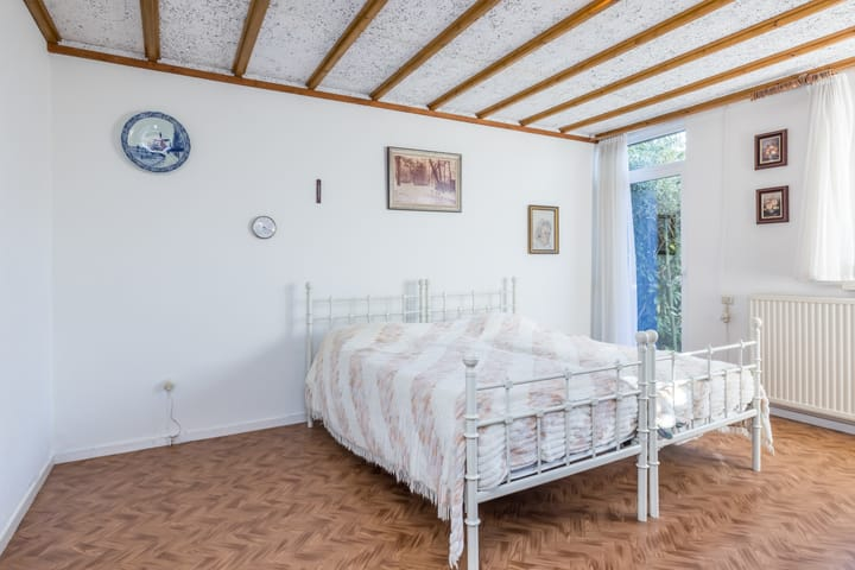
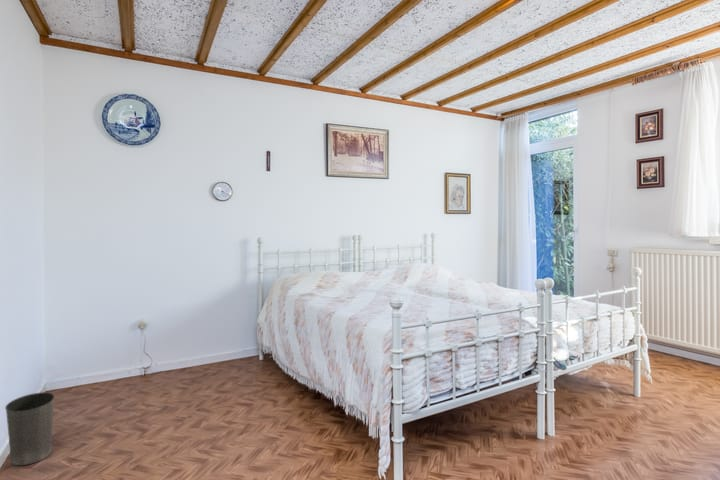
+ waste basket (31, 429)
